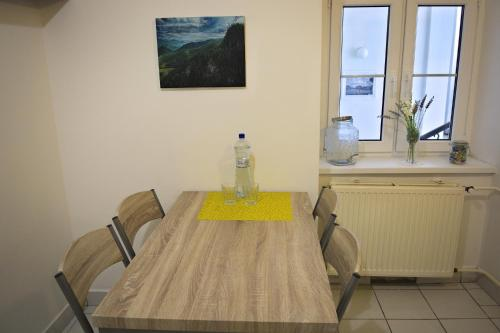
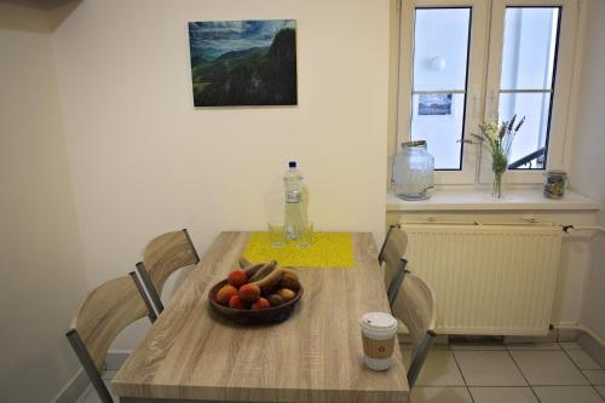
+ fruit bowl (254, 286)
+ coffee cup (378, 340)
